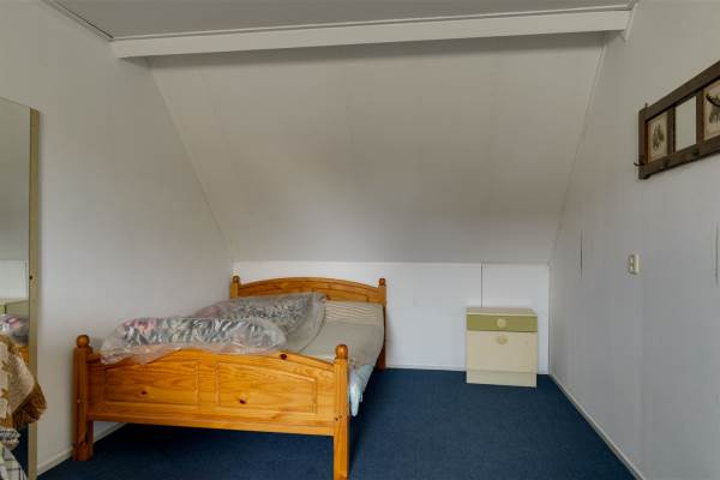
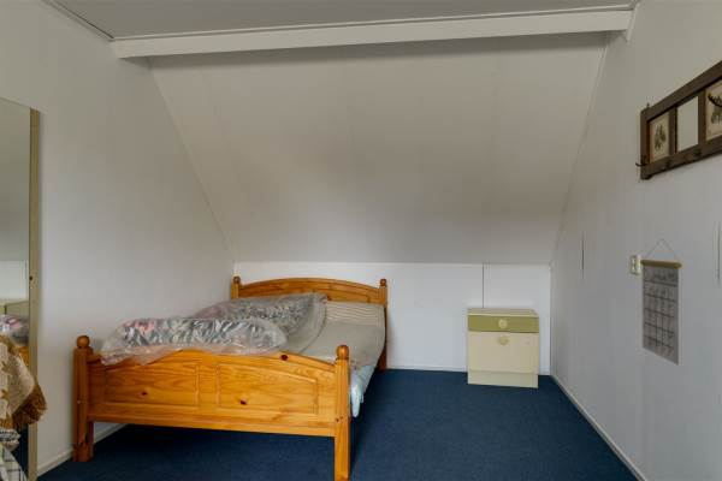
+ calendar (659, 297)
